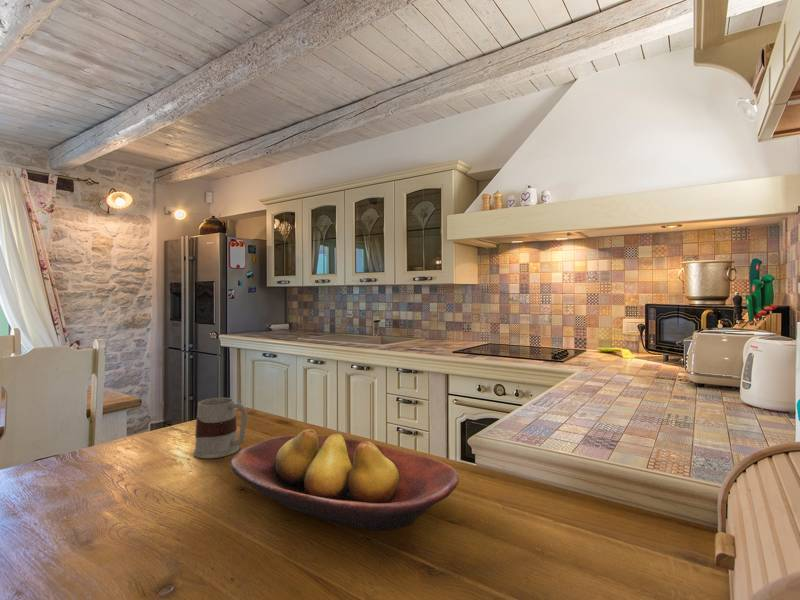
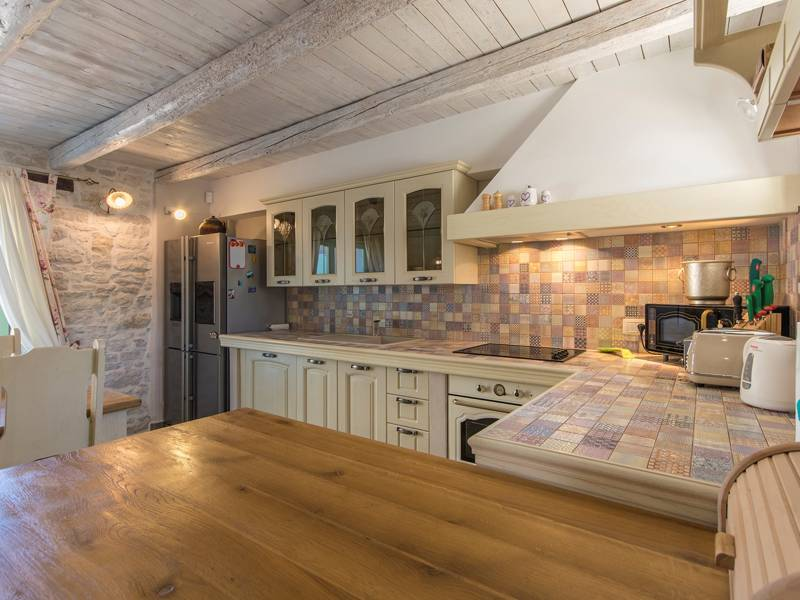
- fruit bowl (339, 467)
- mug (222, 426)
